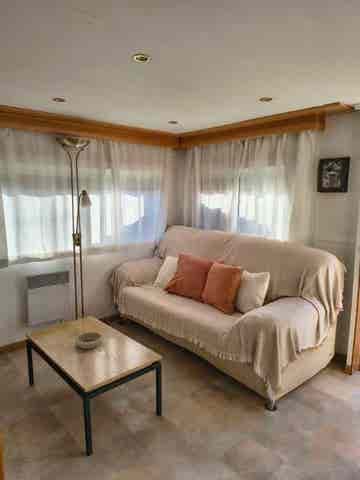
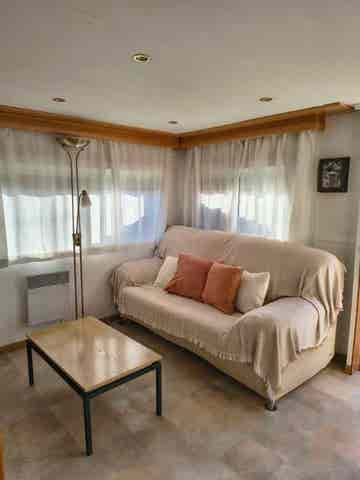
- decorative bowl (89, 339)
